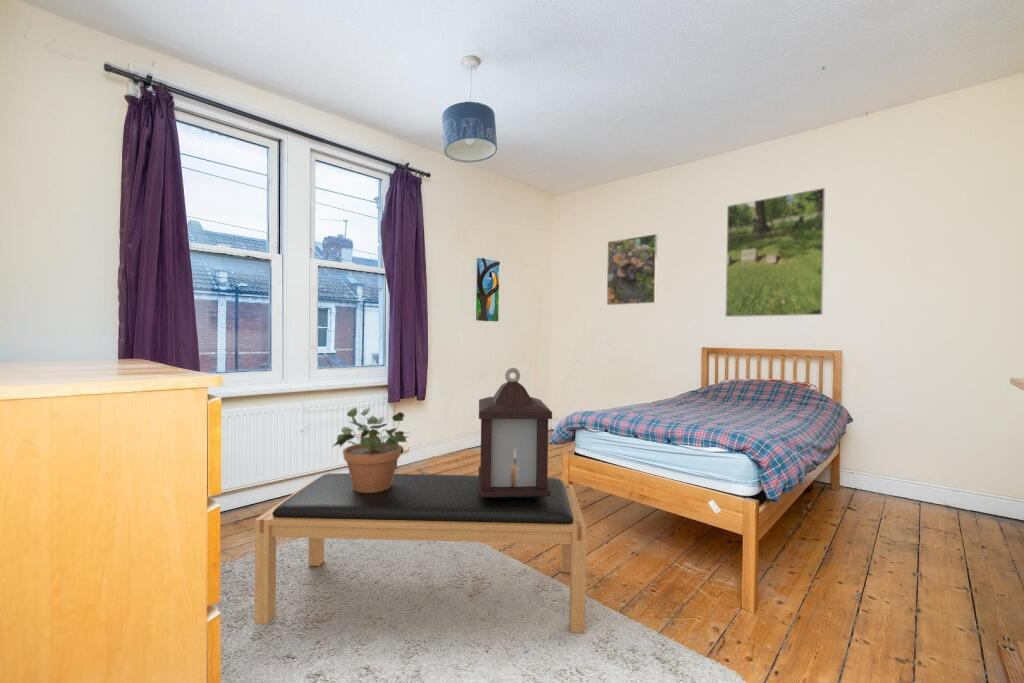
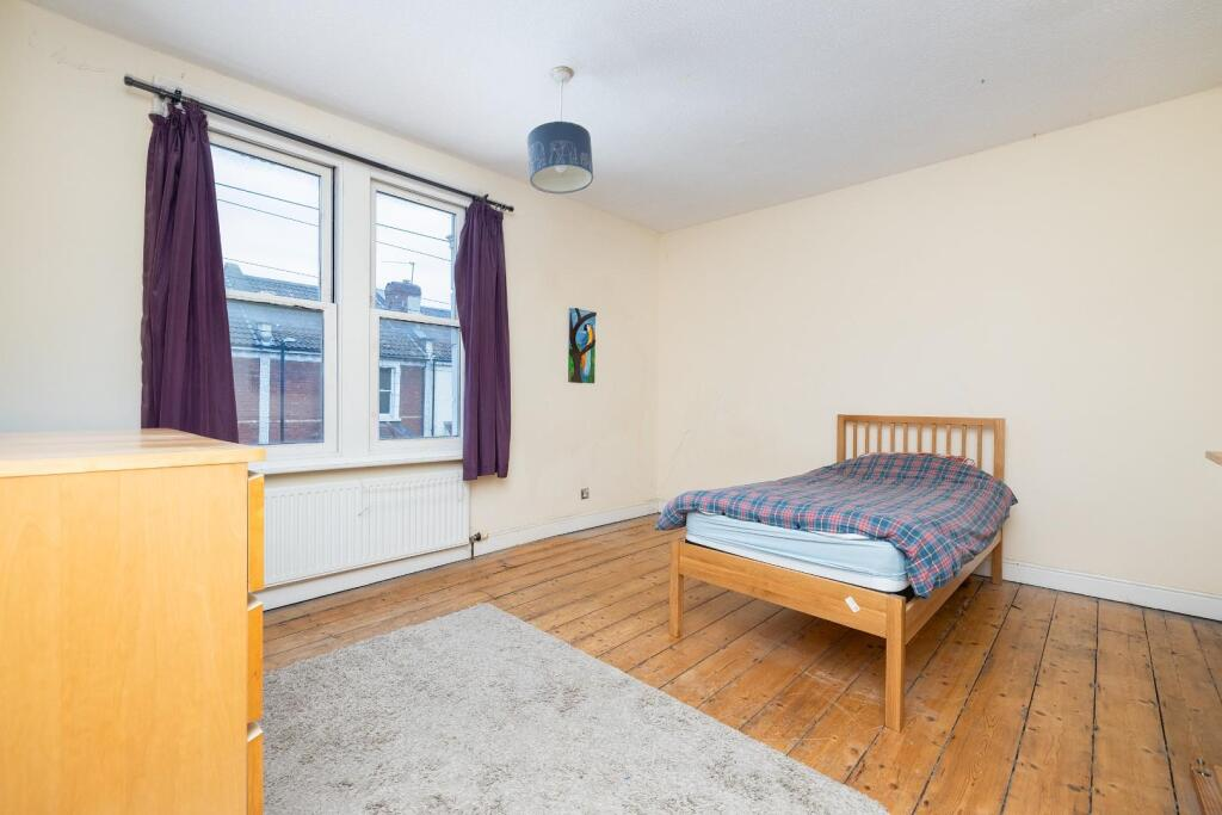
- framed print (772, 256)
- bench (432, 540)
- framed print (631, 271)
- potted plant (368, 447)
- lantern (512, 427)
